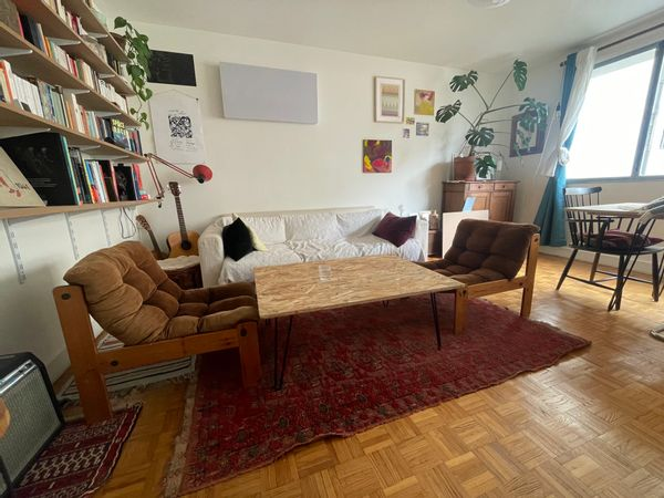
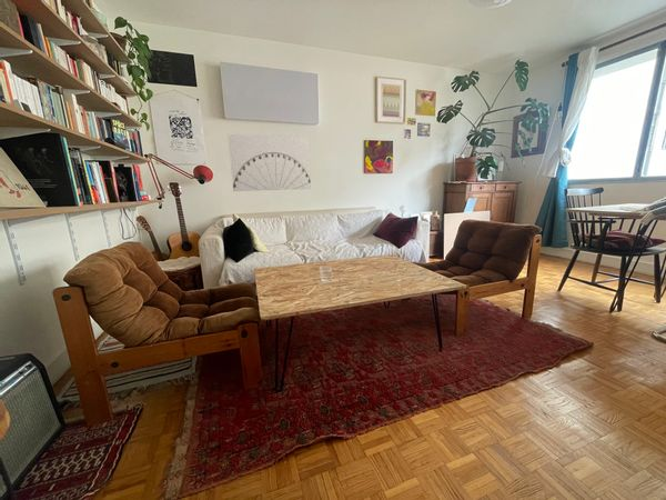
+ wall art (271, 163)
